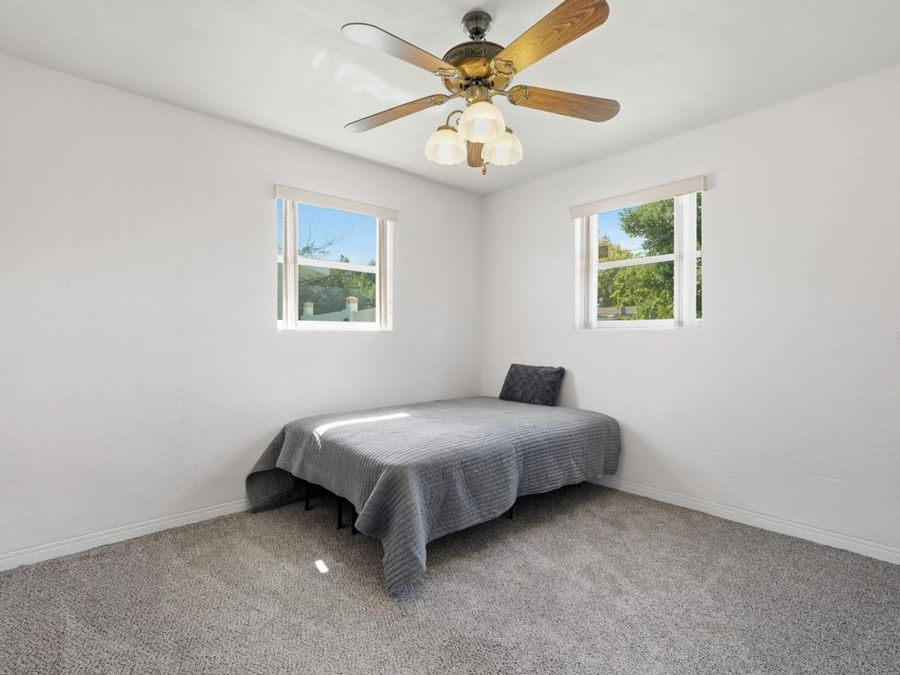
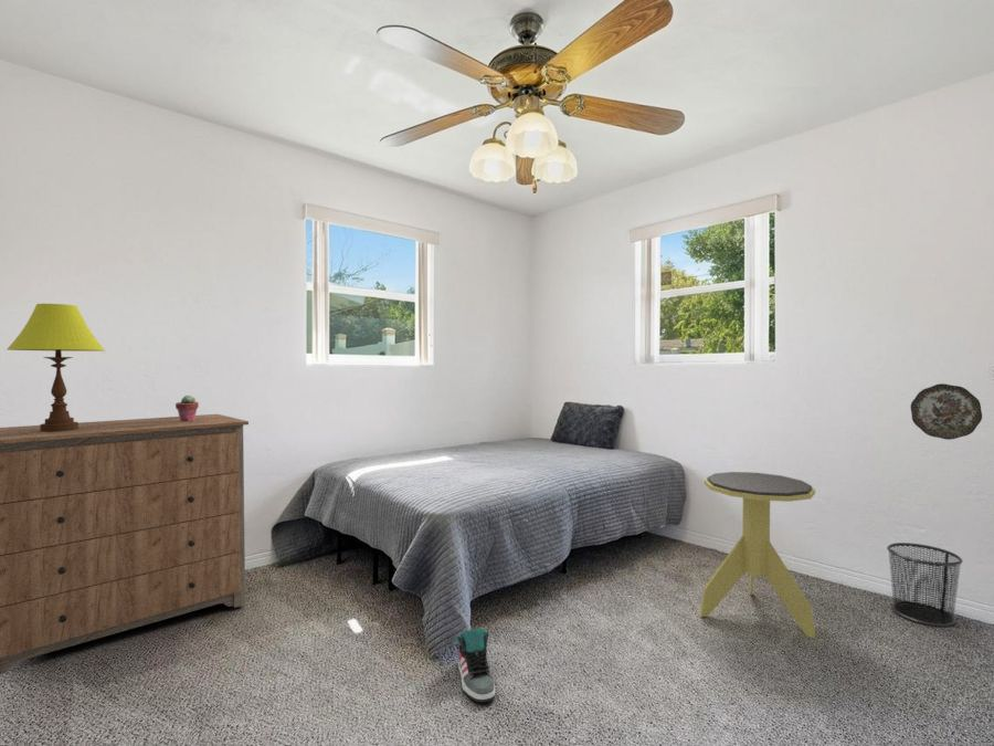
+ decorative plate (945, 411)
+ waste bin (922, 582)
+ dresser (121, 523)
+ table lamp (57, 366)
+ side table (760, 548)
+ sneaker (476, 655)
+ potted succulent (187, 407)
